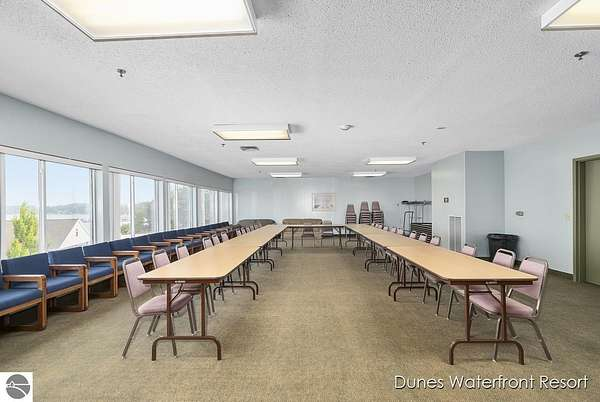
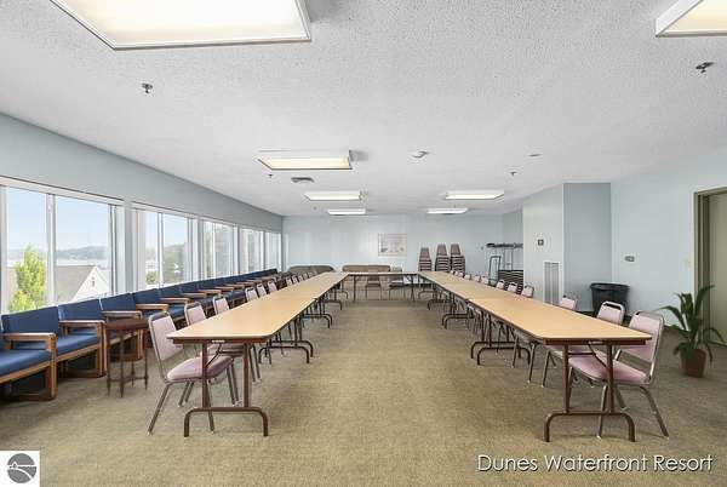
+ side table (131, 354)
+ house plant (681, 330)
